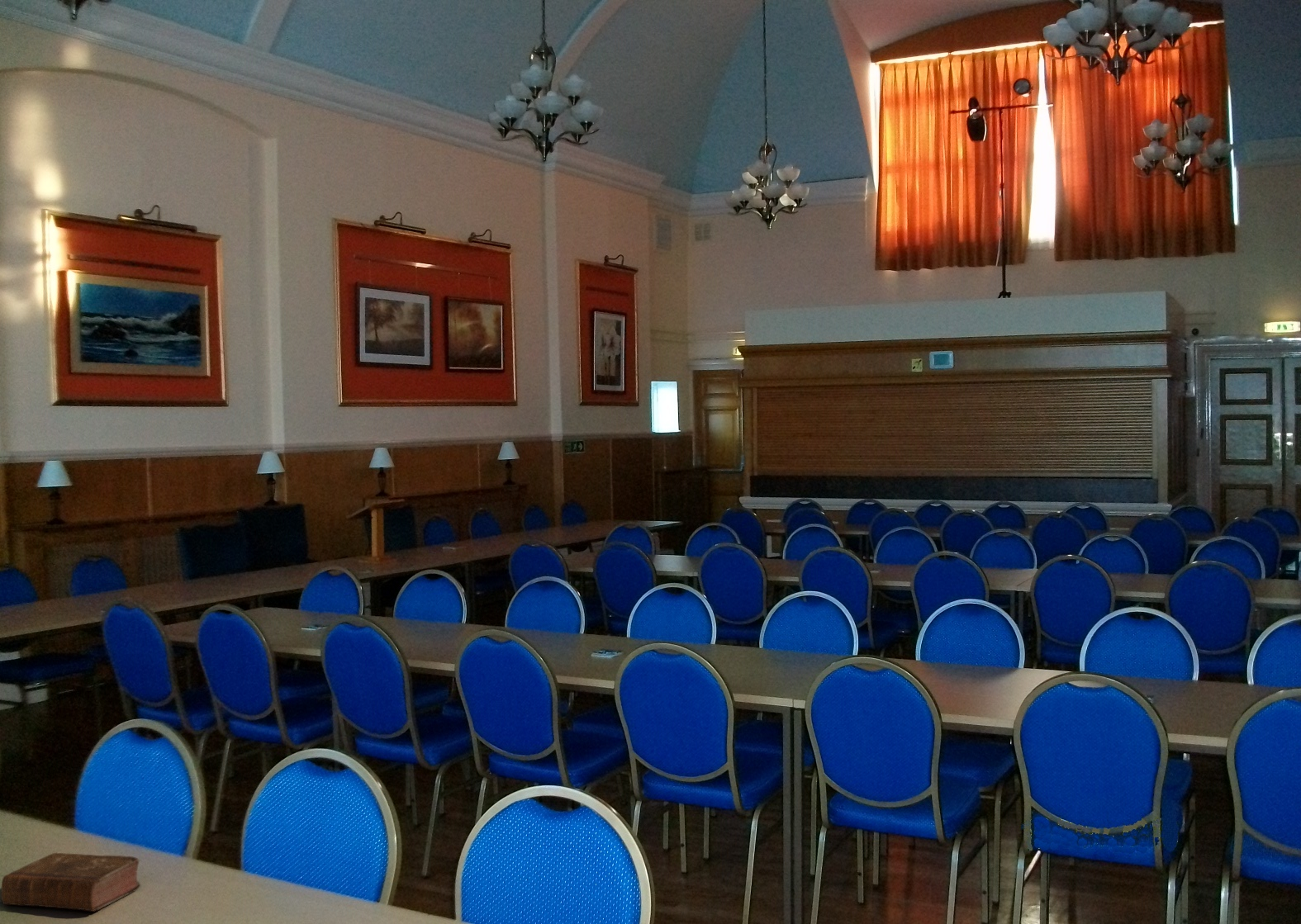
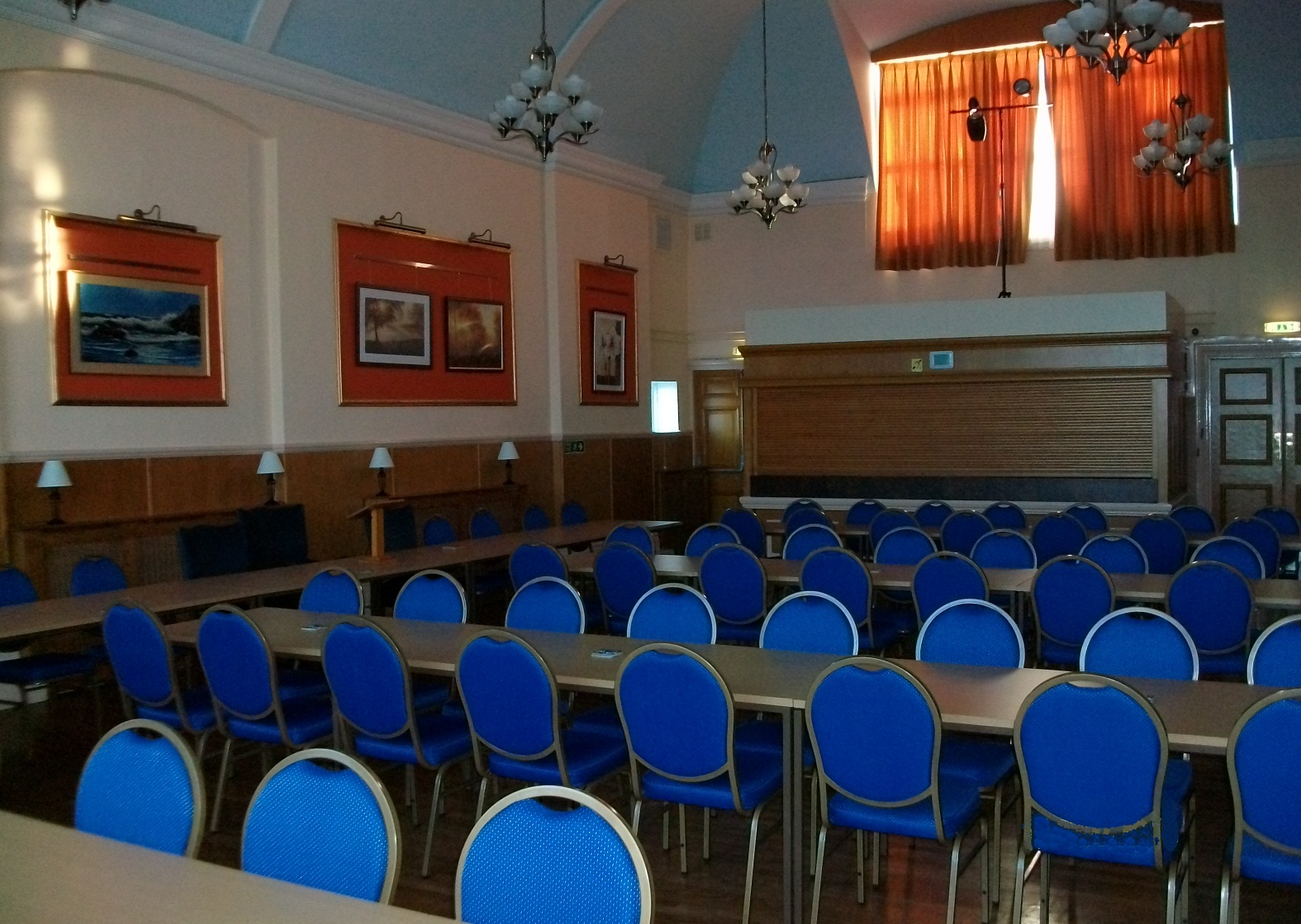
- book (72, 880)
